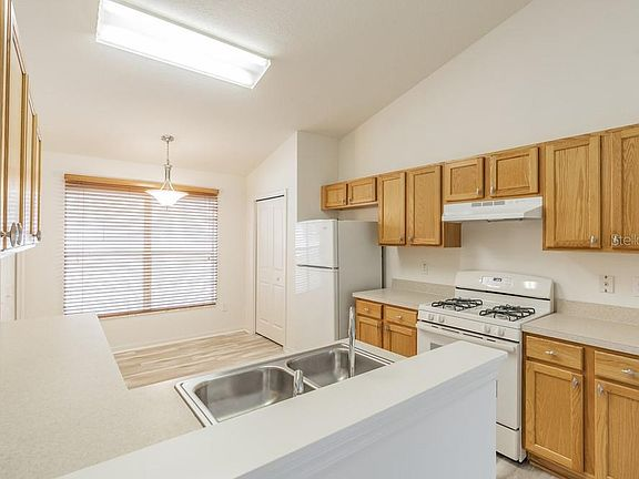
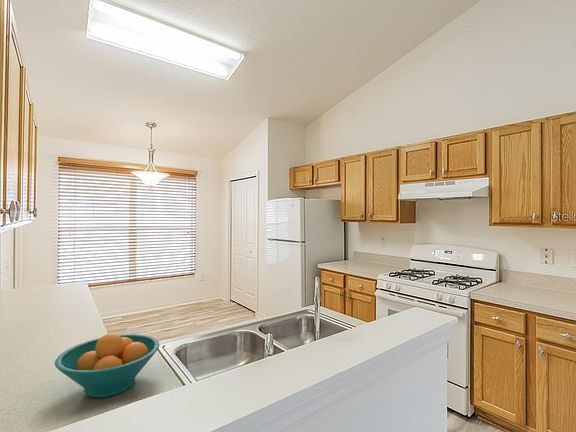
+ fruit bowl (110, 360)
